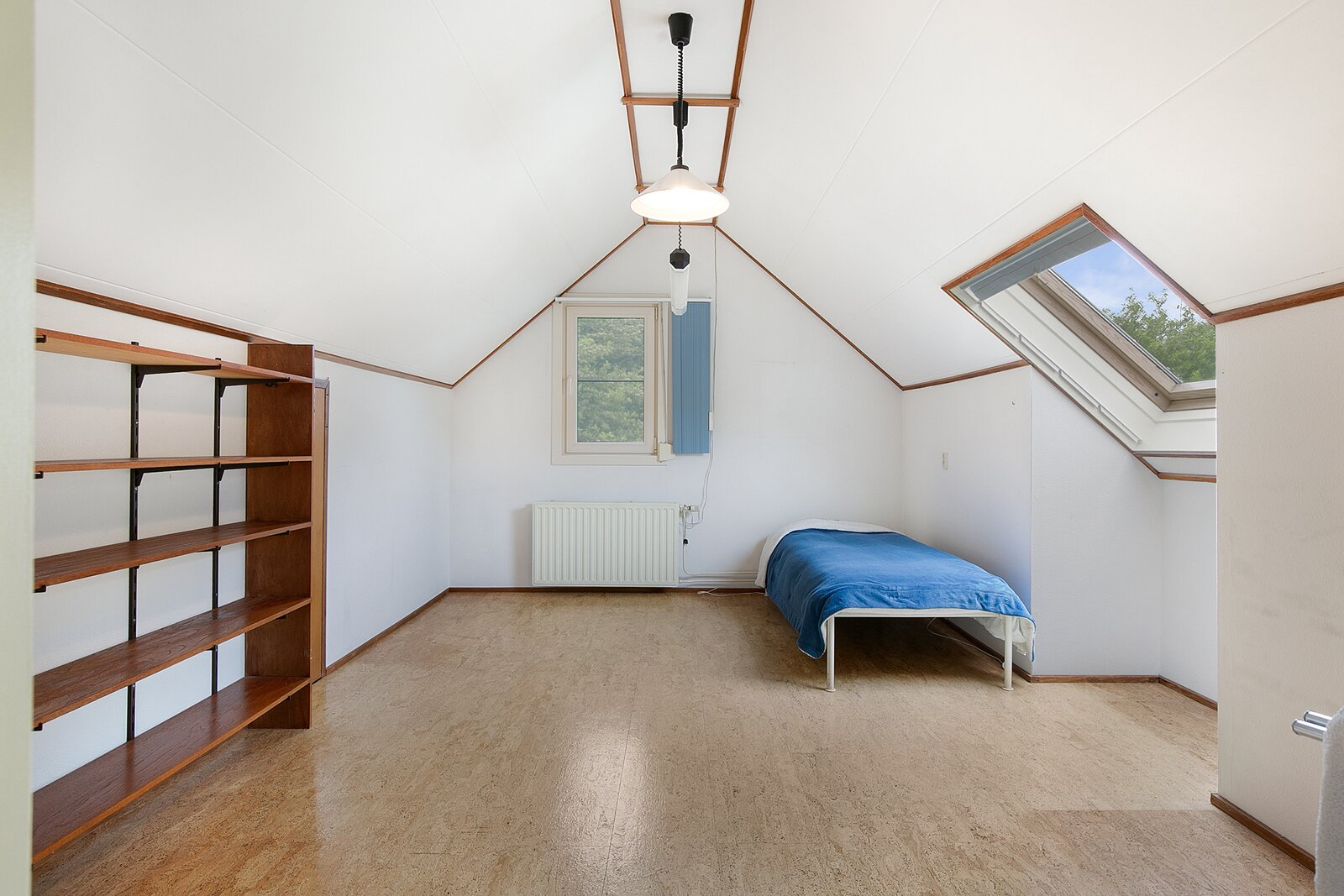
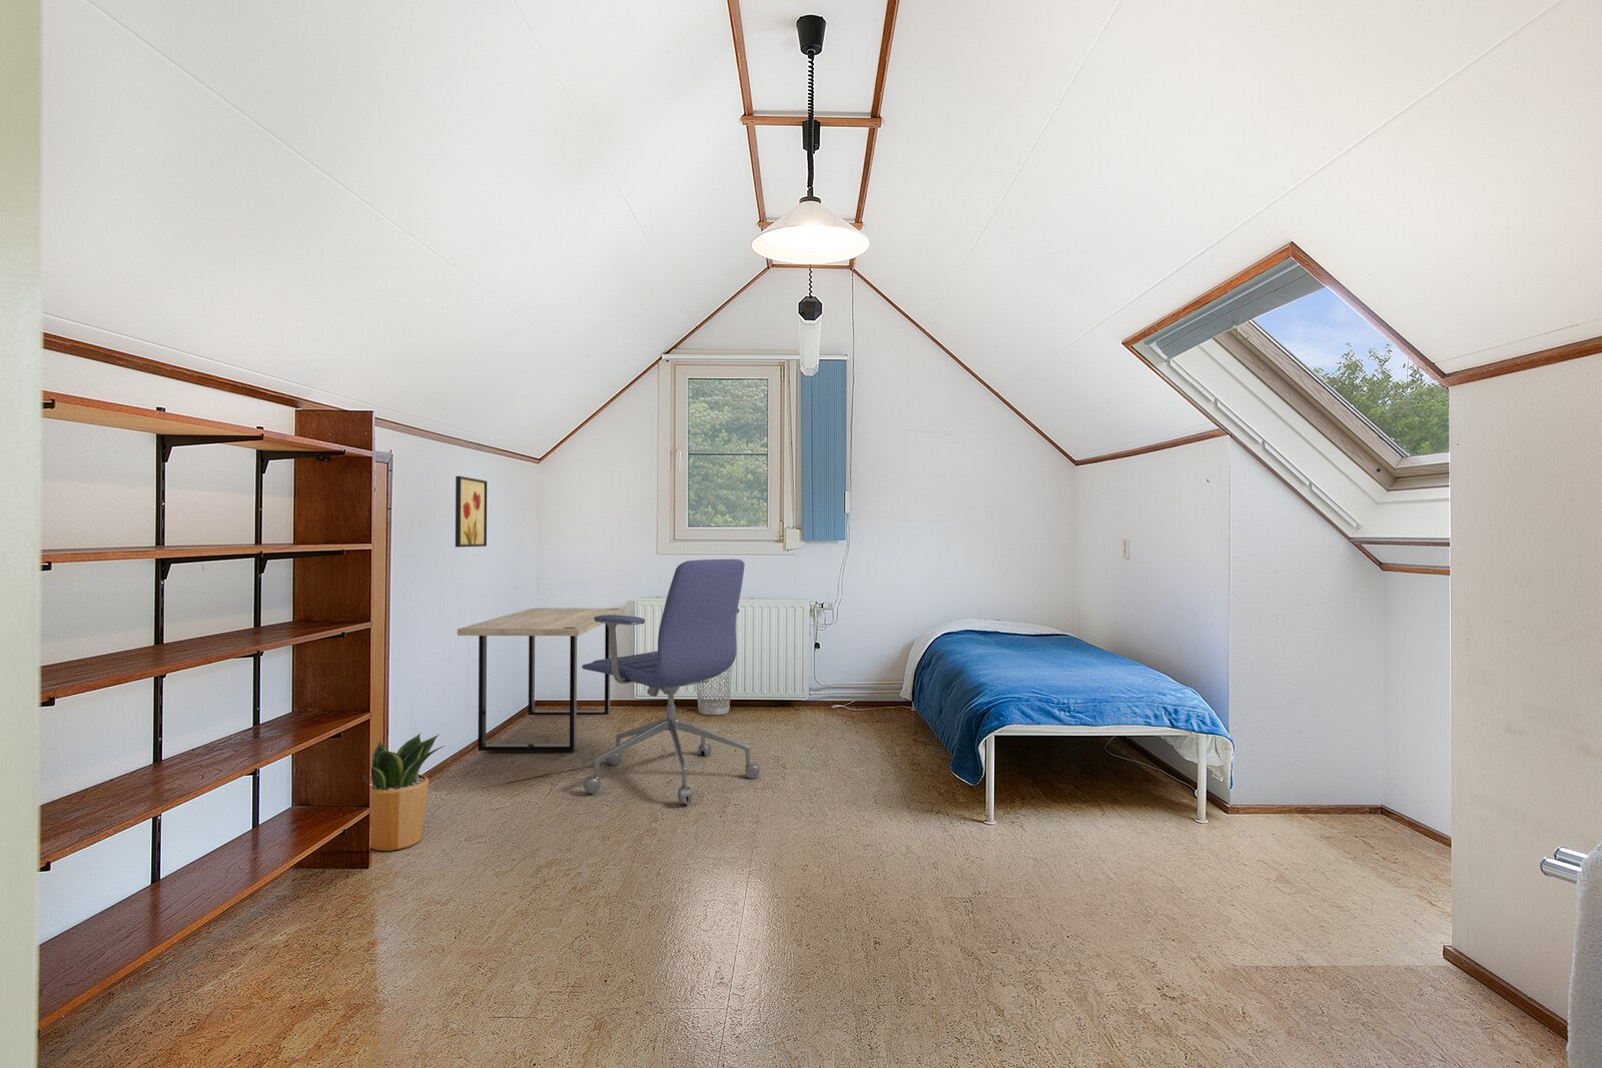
+ desk (534, 673)
+ wall art (470, 513)
+ wastebasket (714, 688)
+ office chair (666, 666)
+ potted plant (402, 790)
